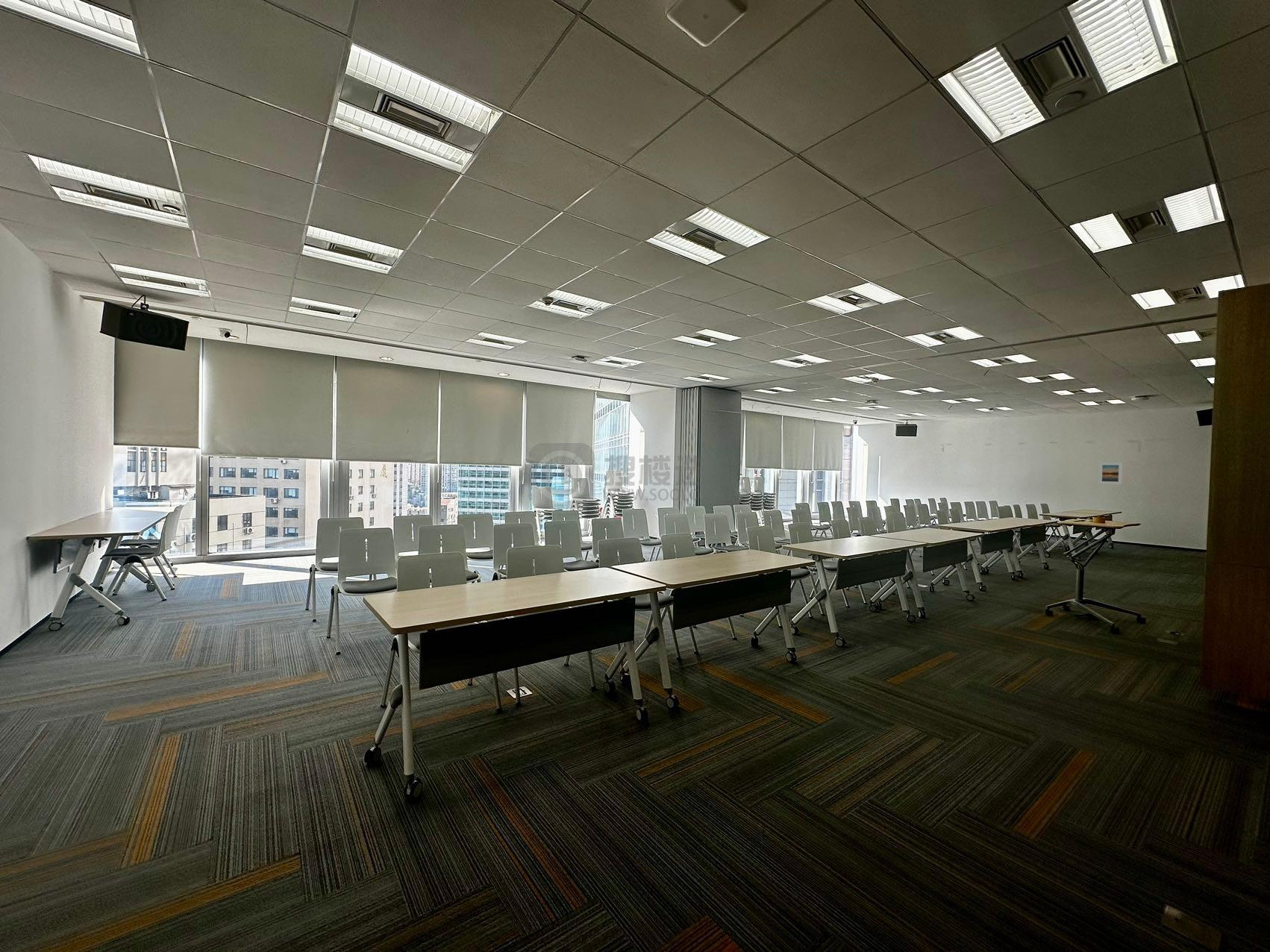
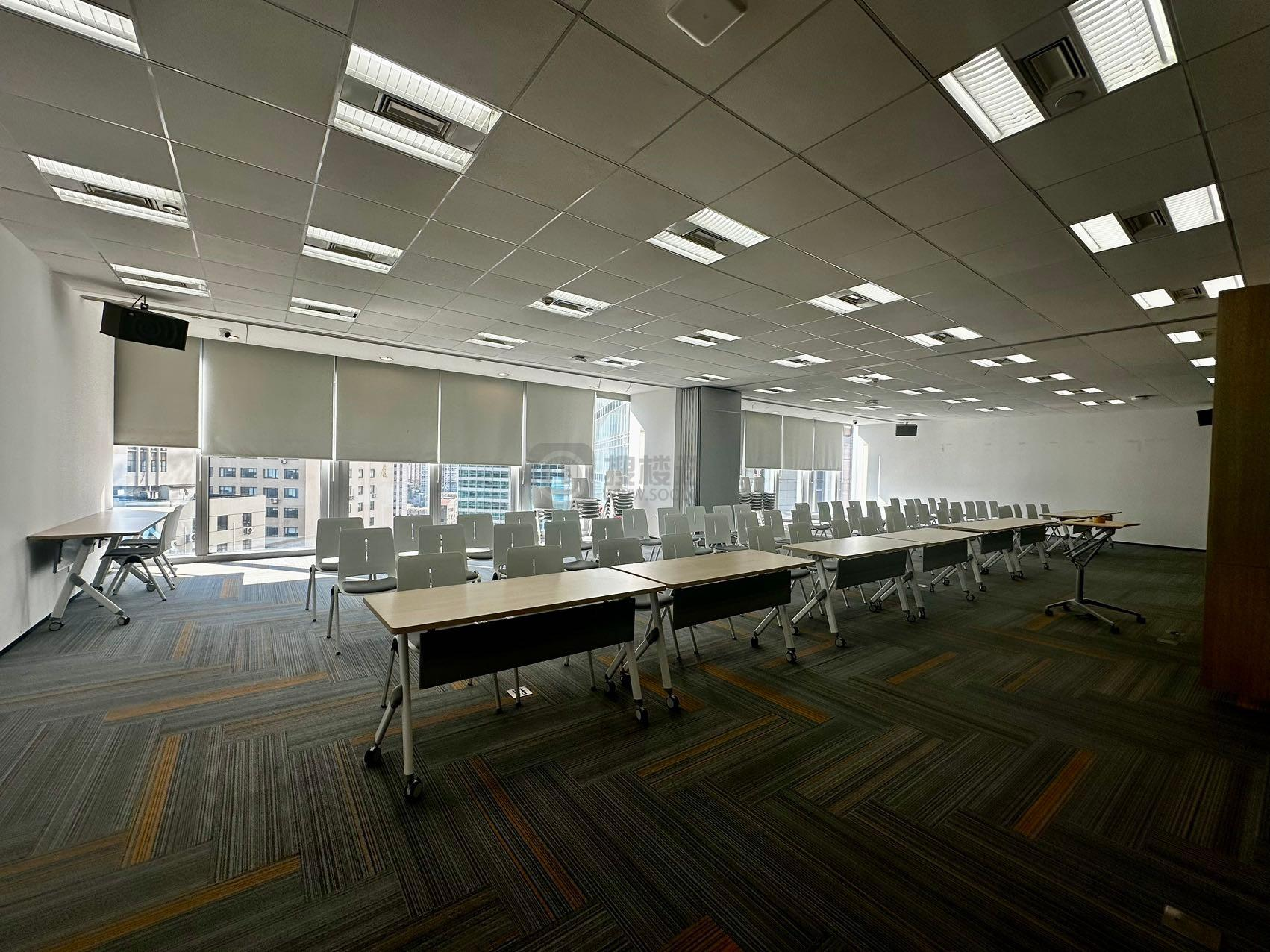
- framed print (1110, 473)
